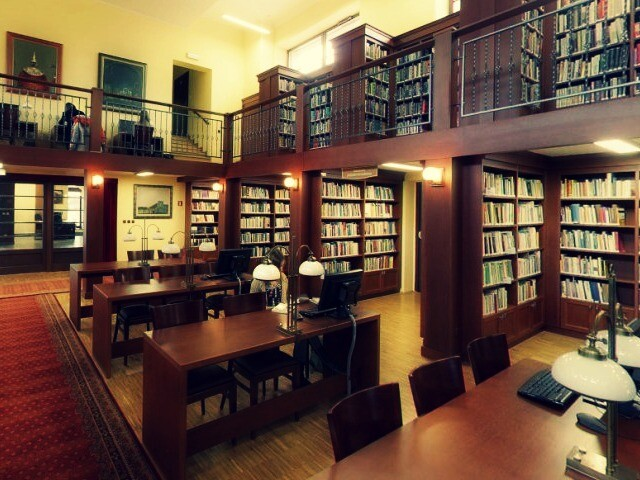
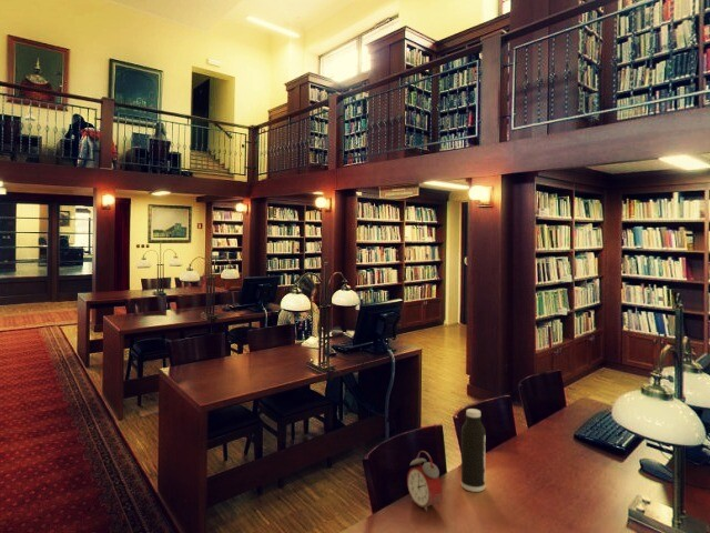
+ alarm clock (424, 477)
+ water bottle (473, 447)
